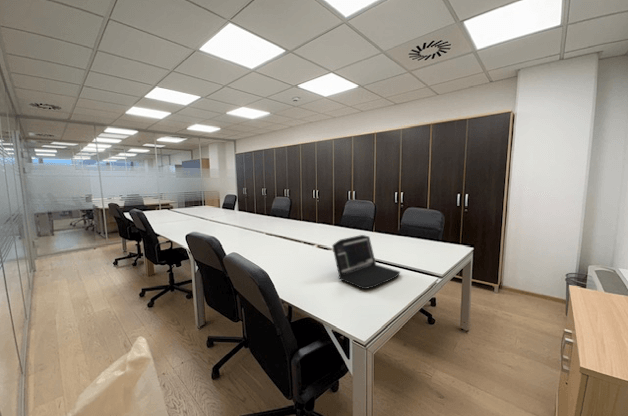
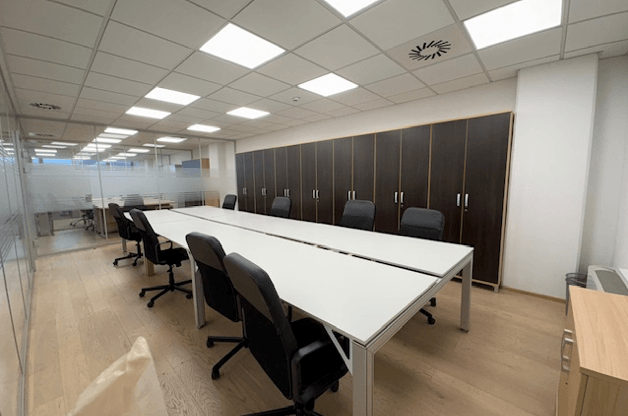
- laptop (367, 258)
